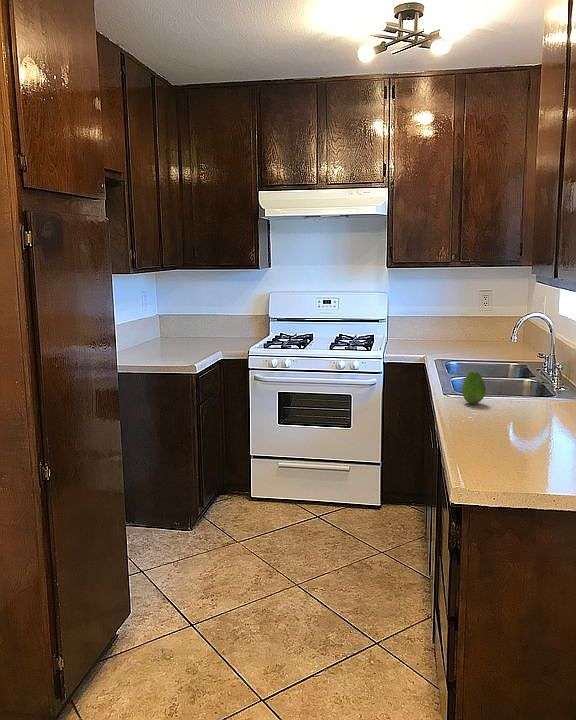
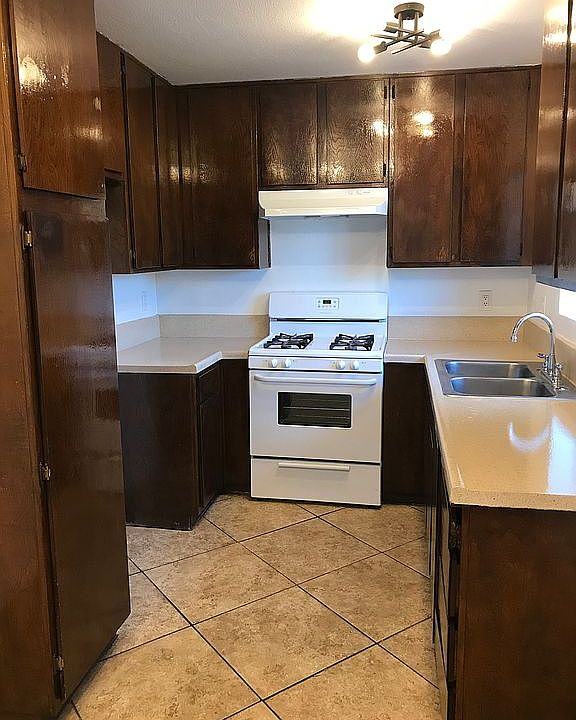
- fruit (474, 387)
